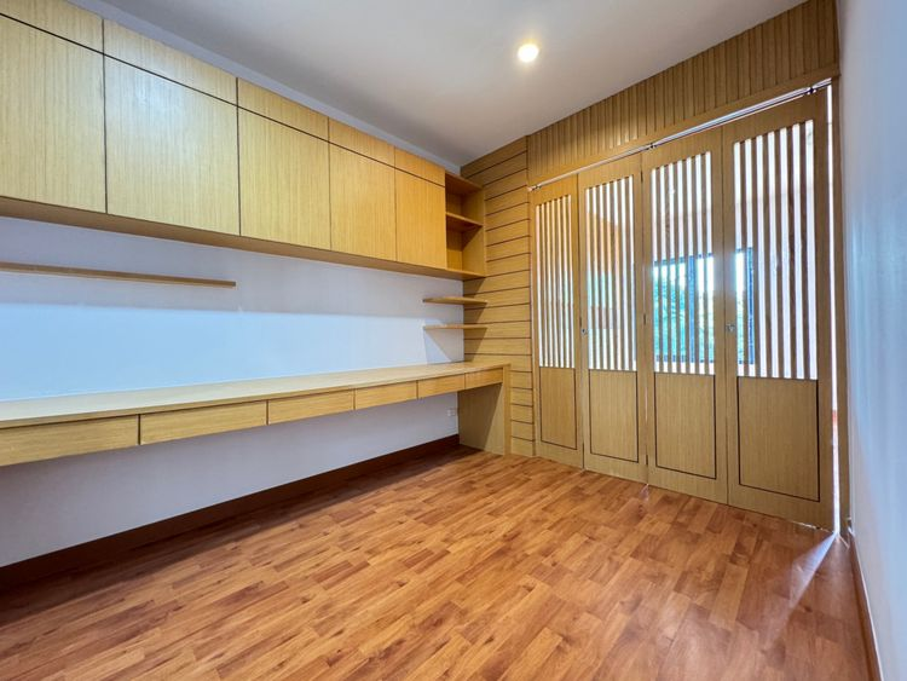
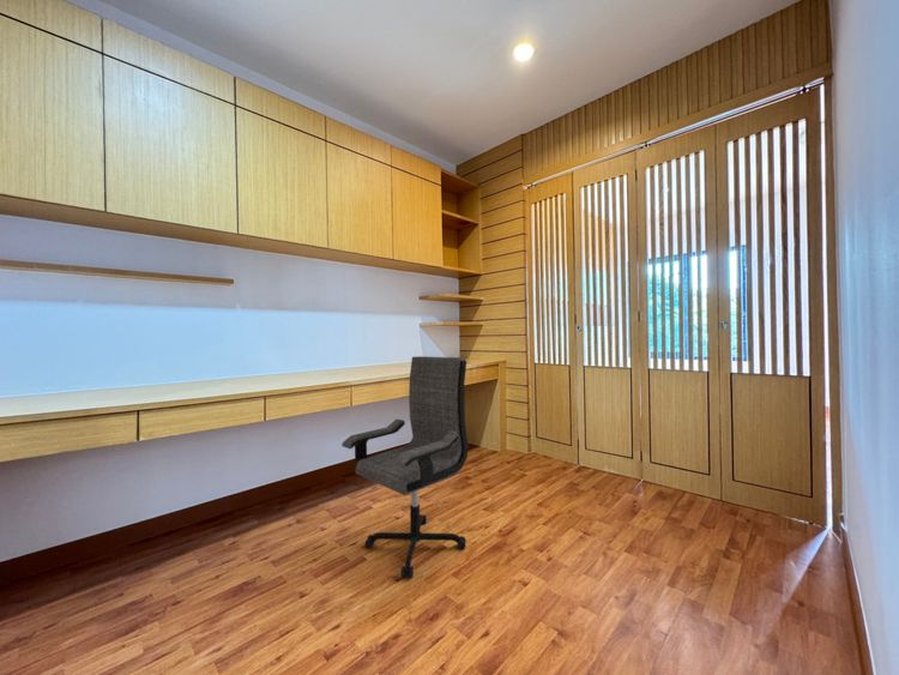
+ office chair (410, 453)
